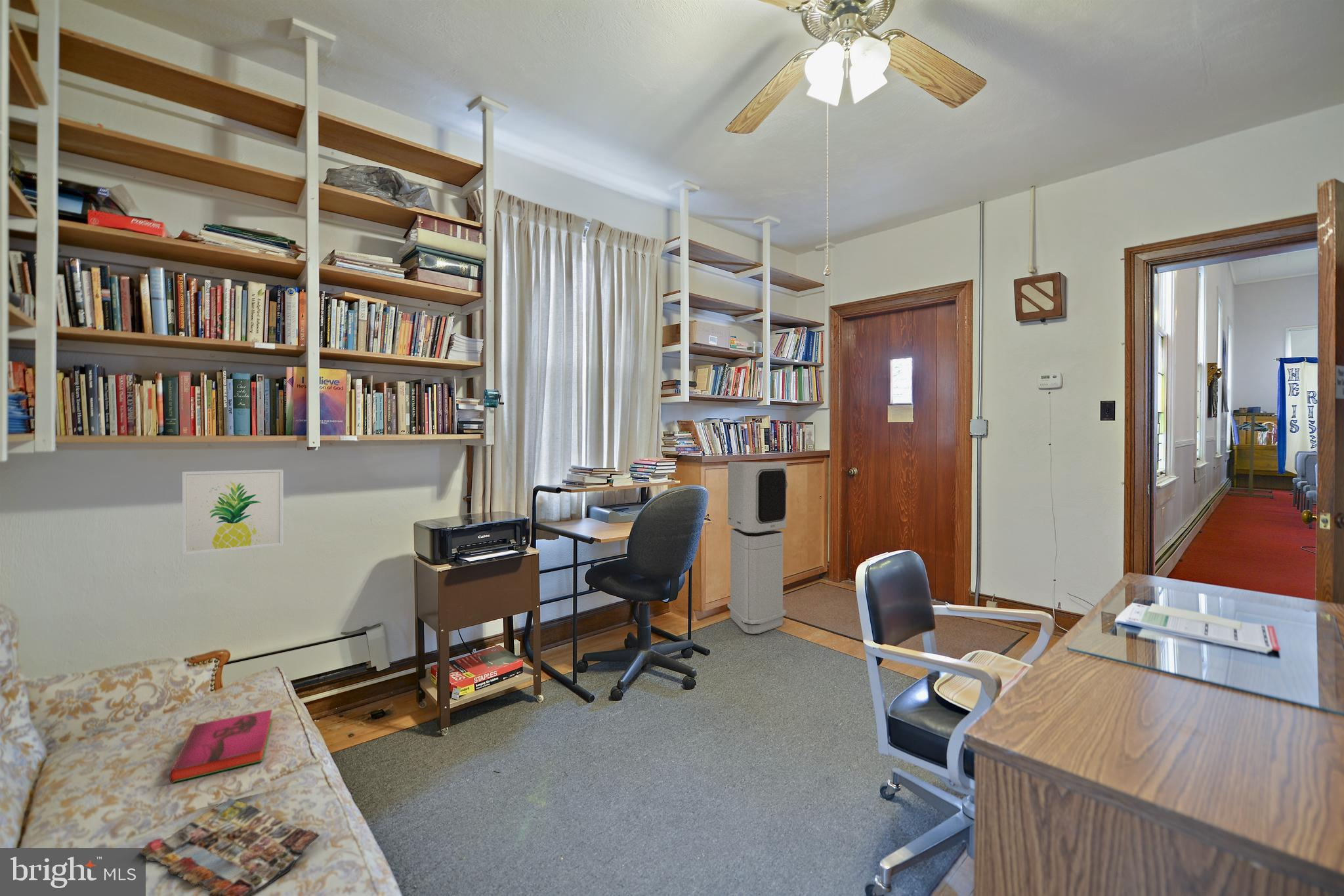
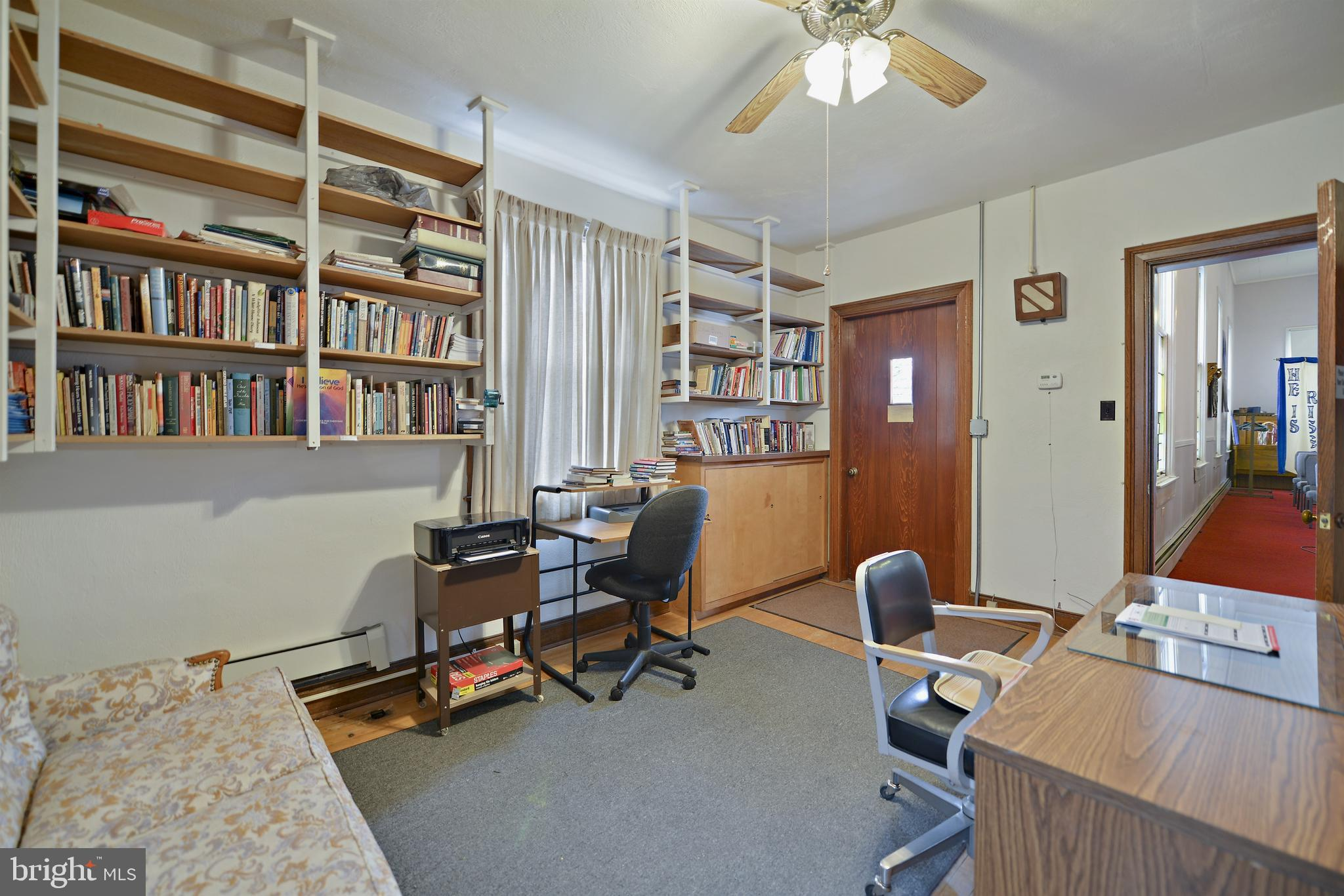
- air purifier (750, 542)
- wall art (235, 510)
- magazine (228, 844)
- hardback book (226, 743)
